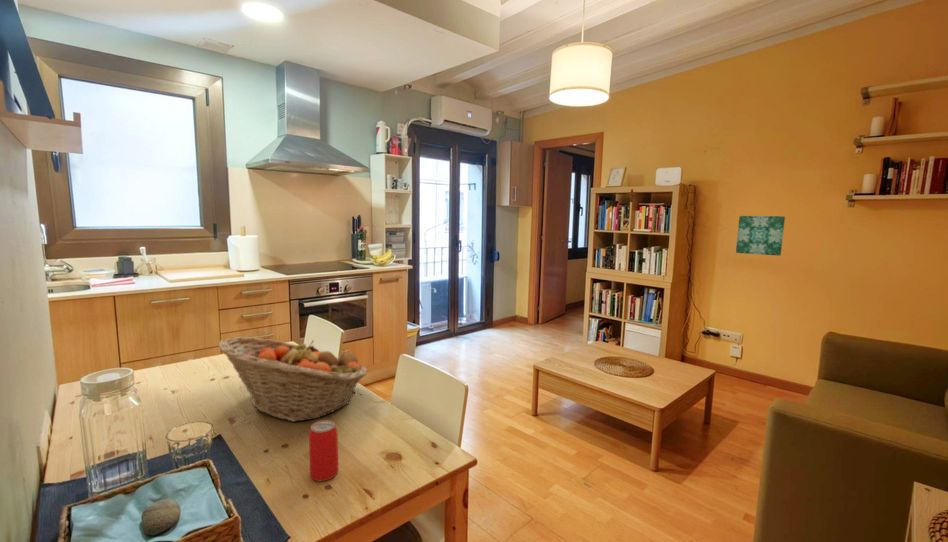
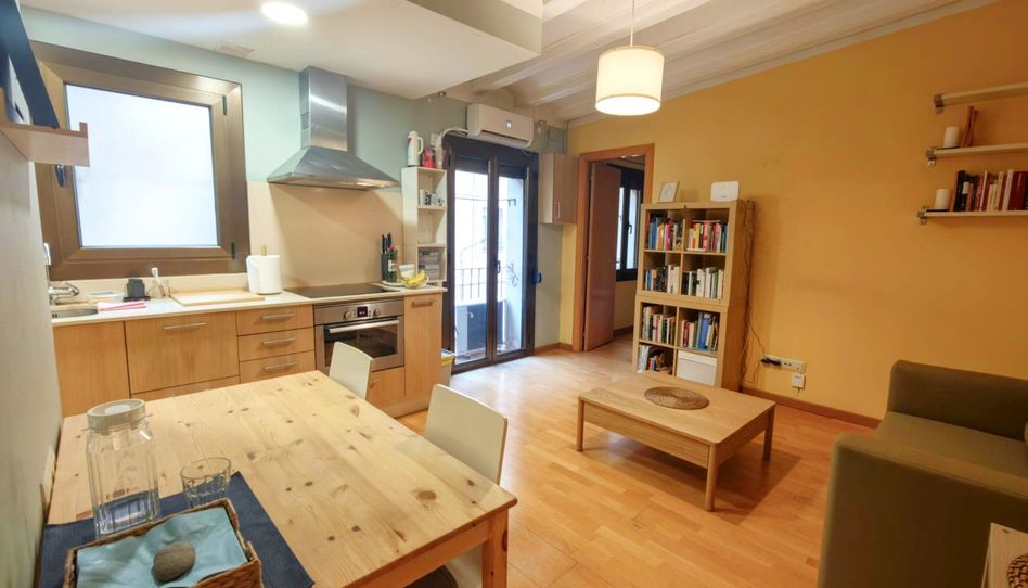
- wall art (759, 235)
- fruit basket (295, 368)
- beverage can (323, 449)
